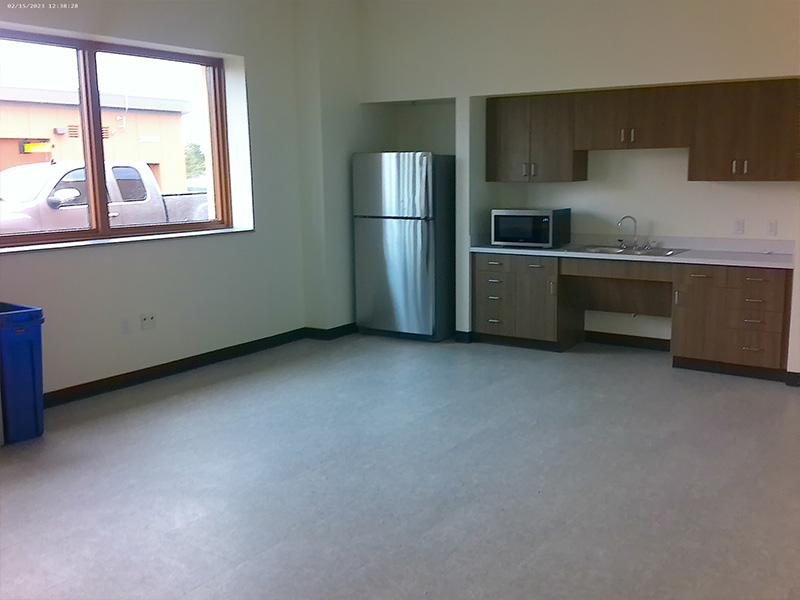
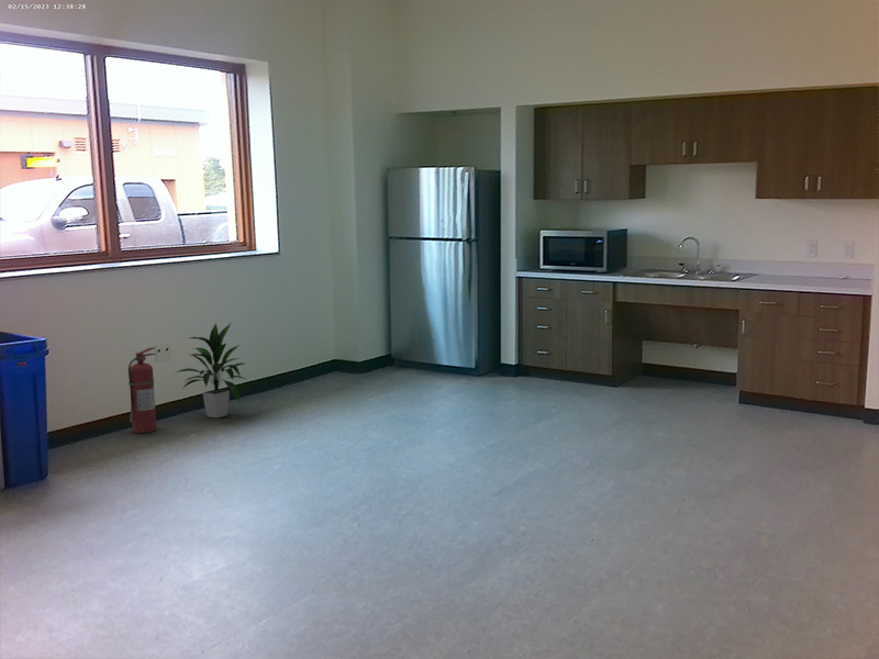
+ indoor plant (215, 370)
+ fire extinguisher (142, 390)
